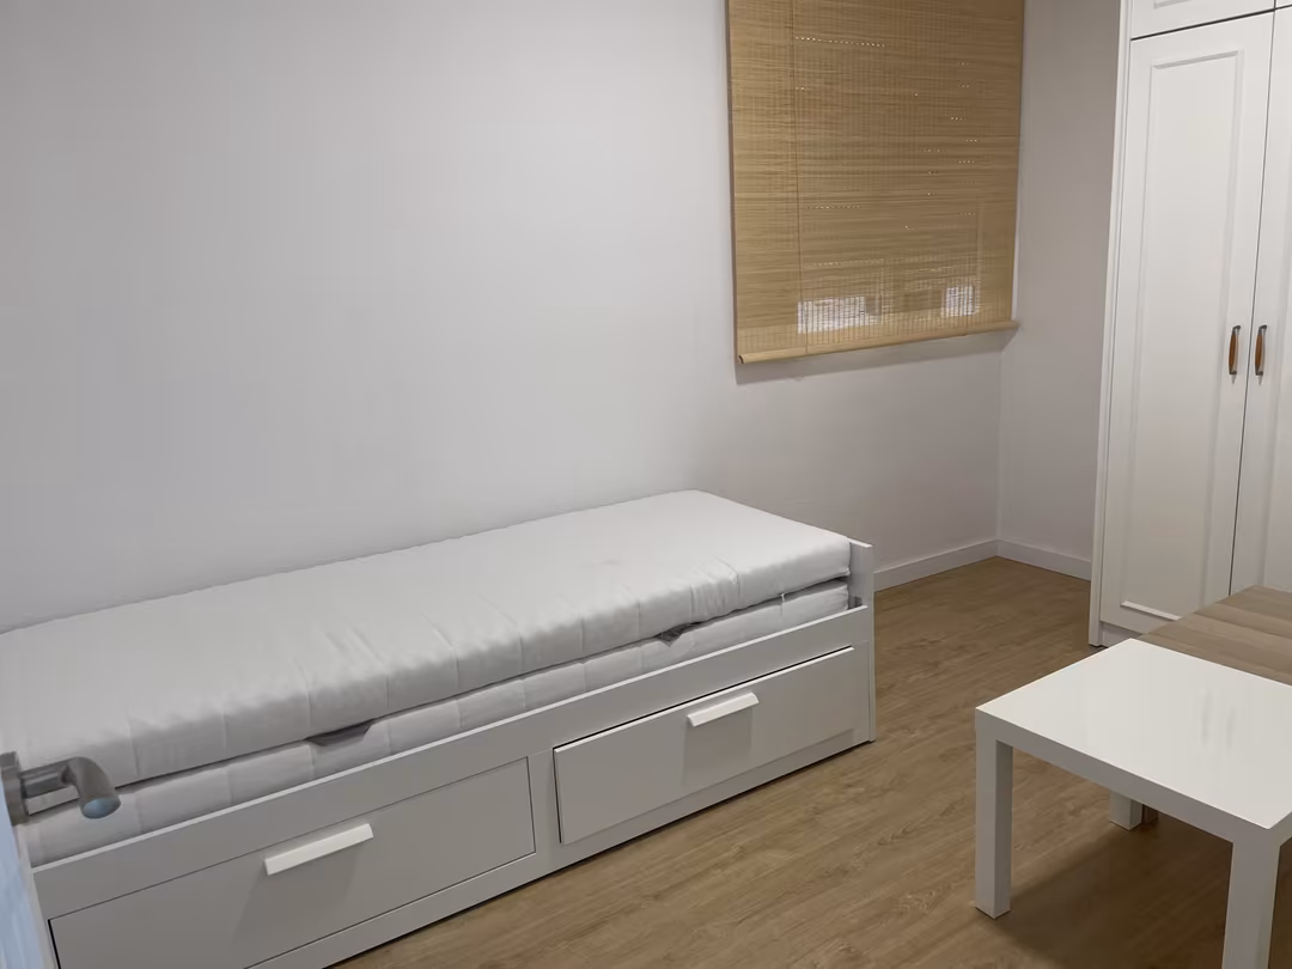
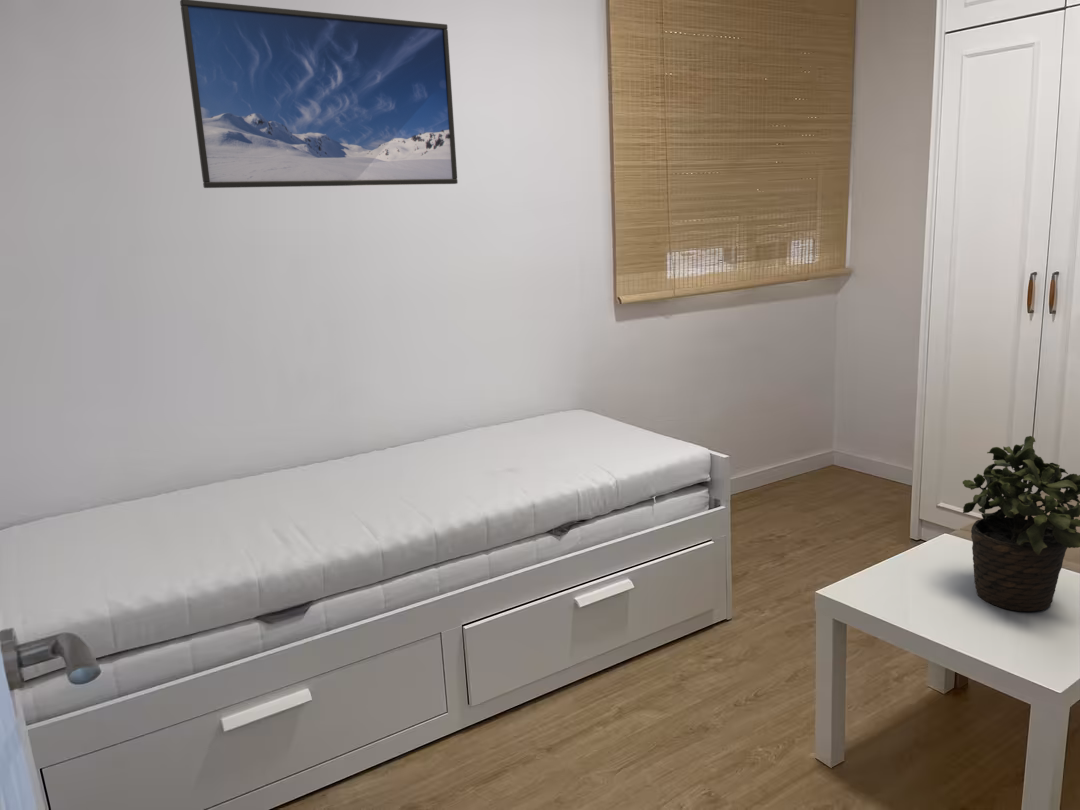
+ potted plant (1023, 518)
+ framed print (332, 101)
